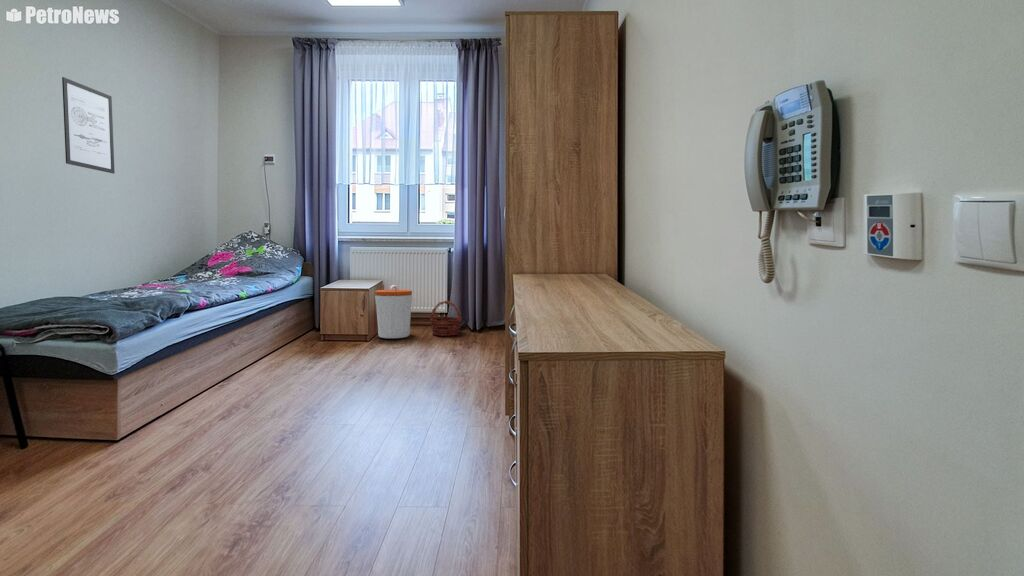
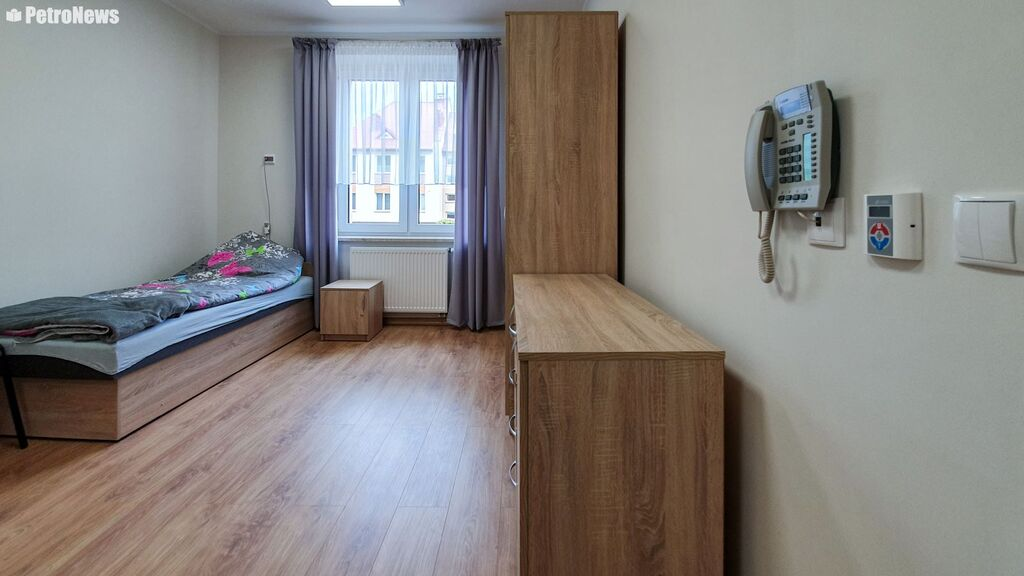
- basket (445, 317)
- trash can (393, 310)
- wall art (89, 128)
